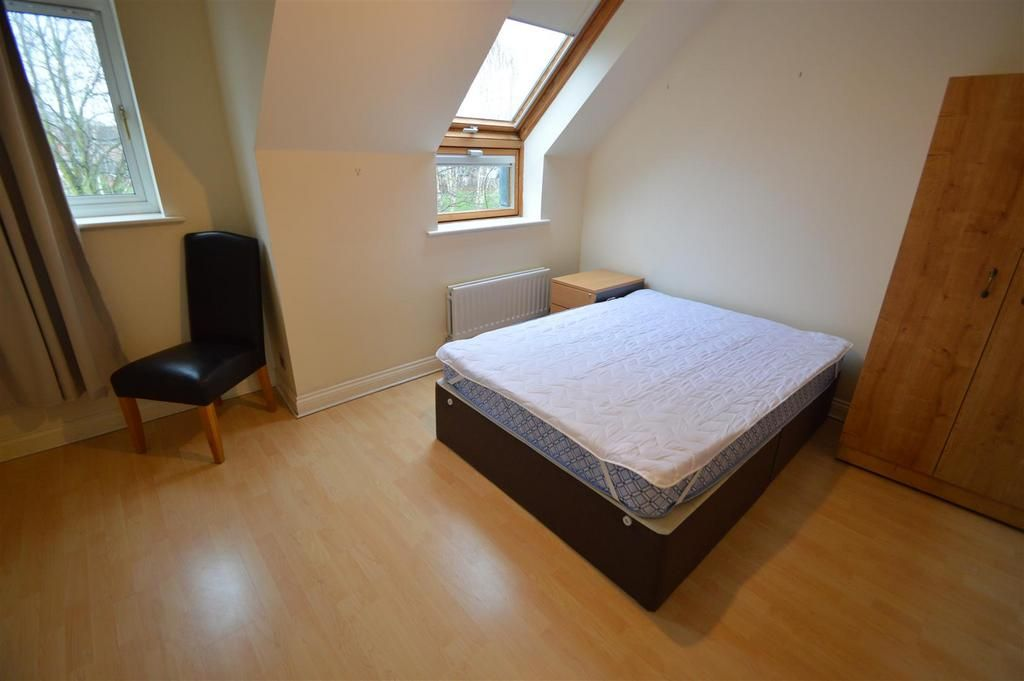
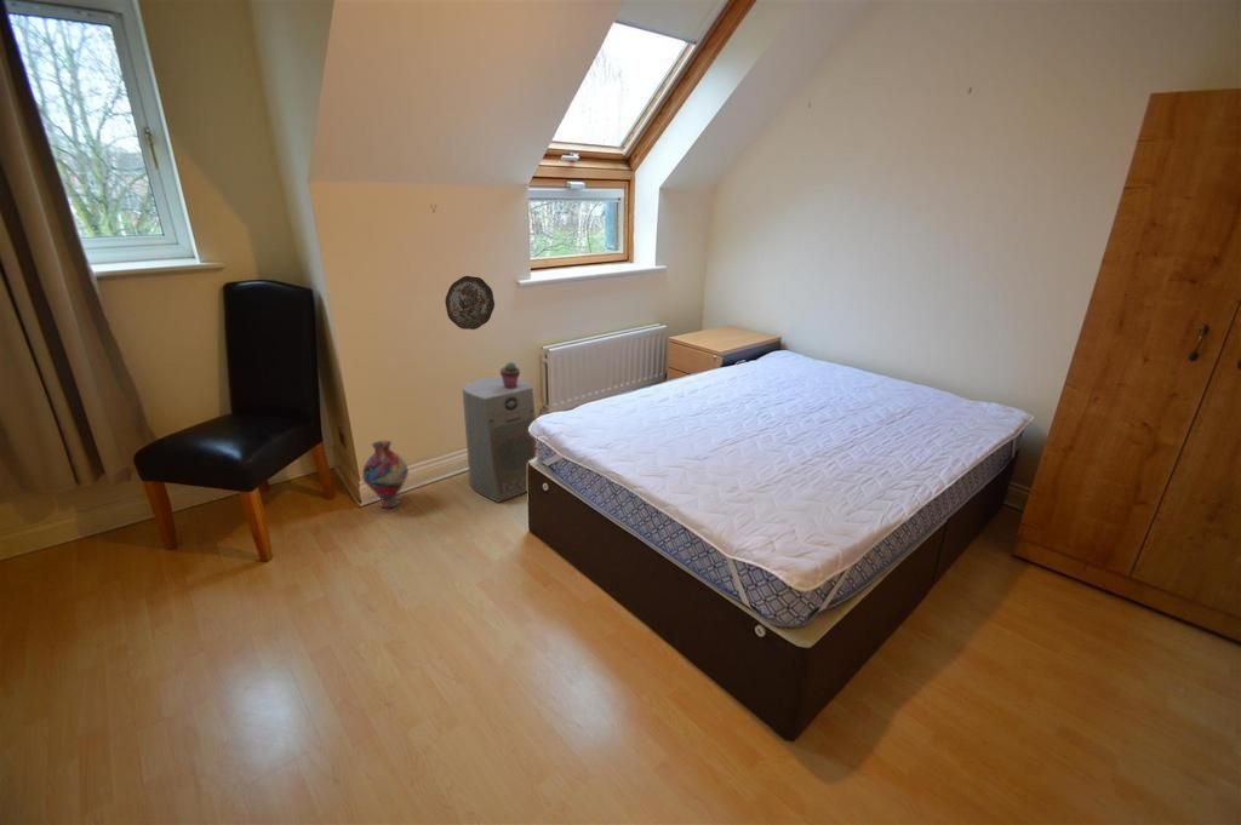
+ potted succulent (510, 374)
+ vase (385, 474)
+ decorative plate (469, 303)
+ fan (498, 435)
